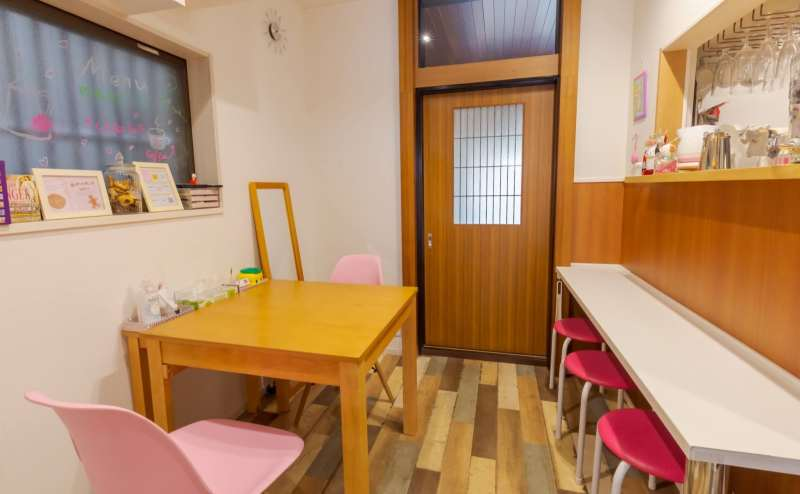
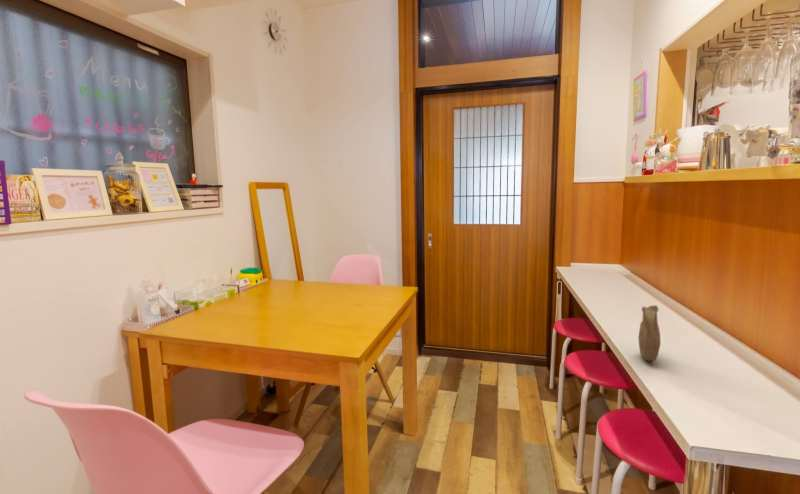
+ pilgrim flask (649, 331)
